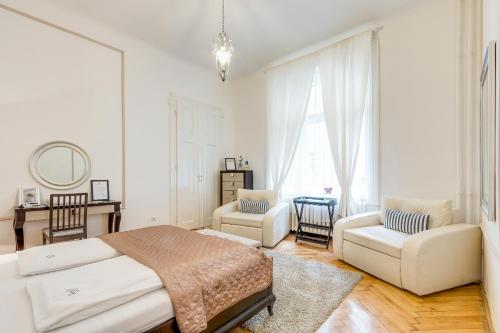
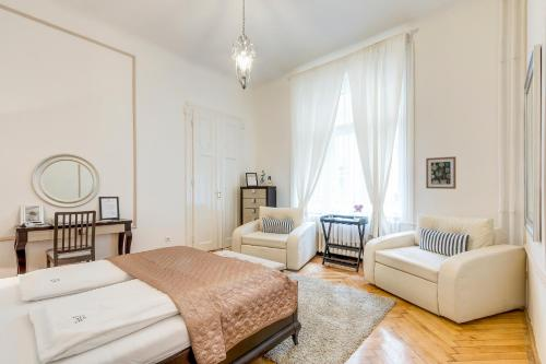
+ wall art (440, 173)
